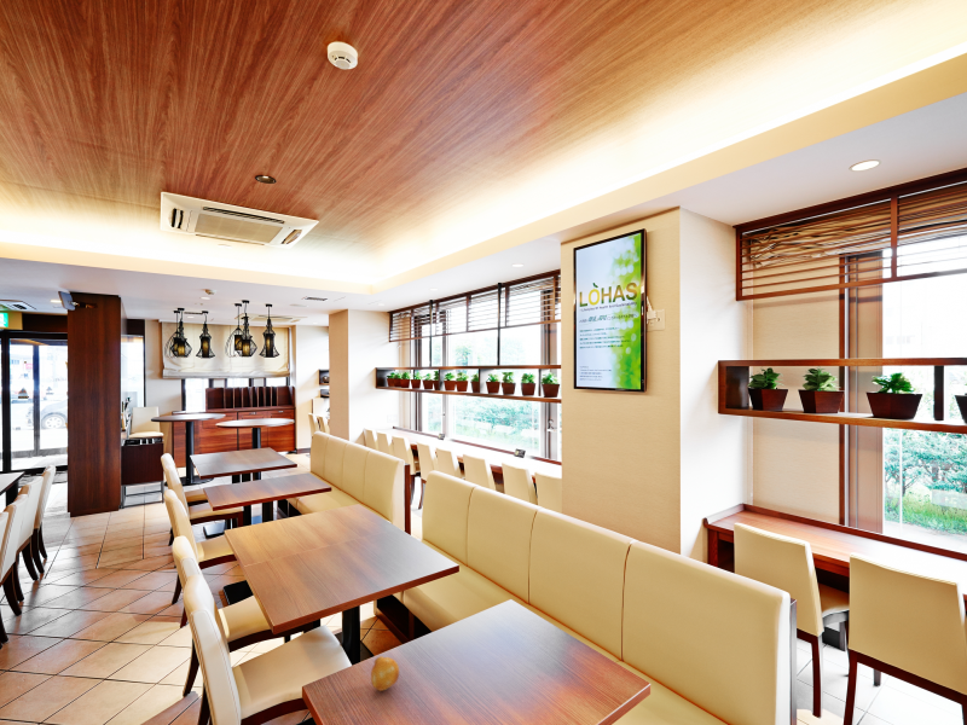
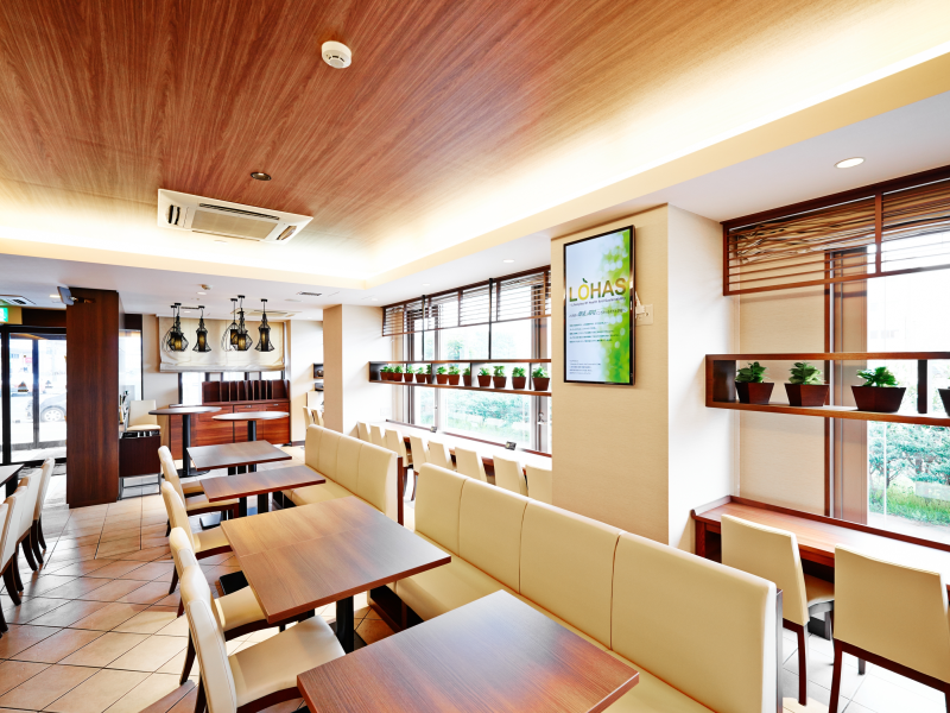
- fruit (384, 673)
